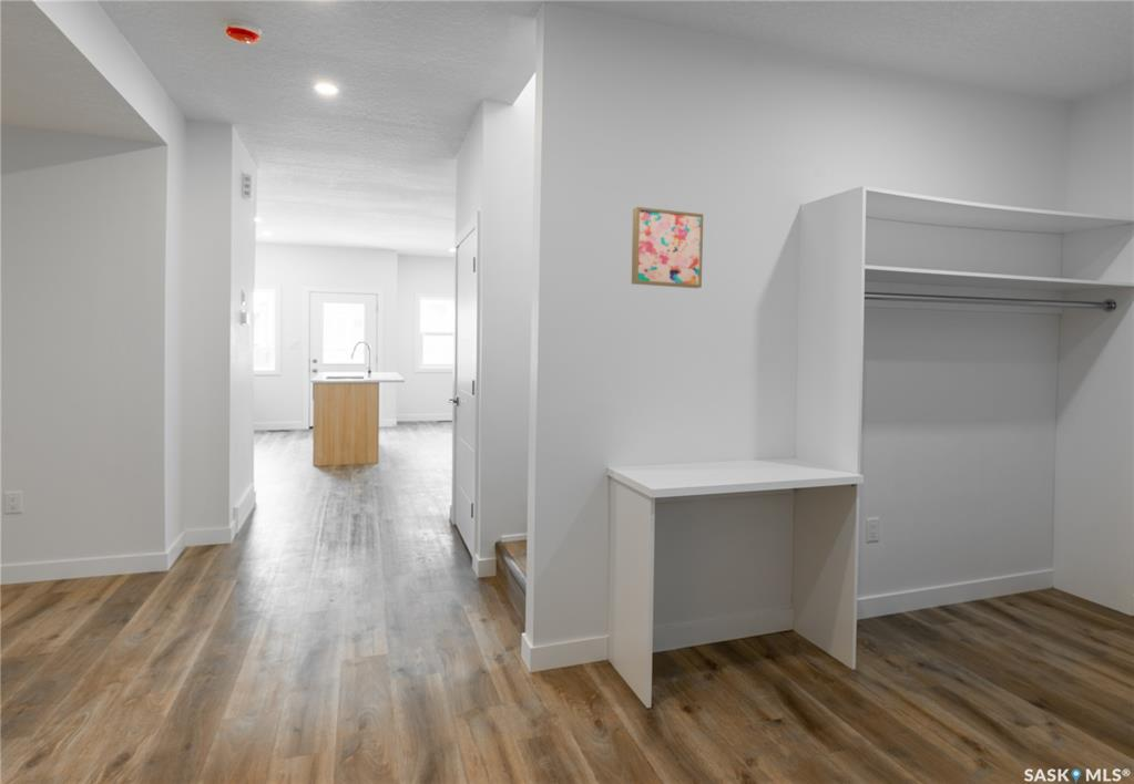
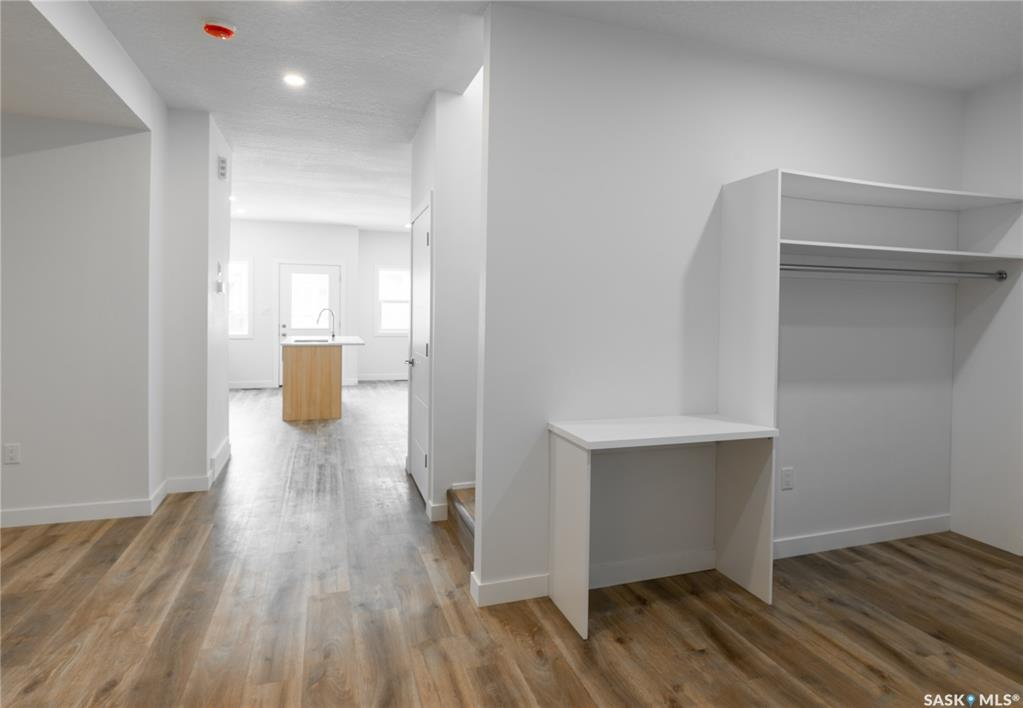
- wall art (667, 248)
